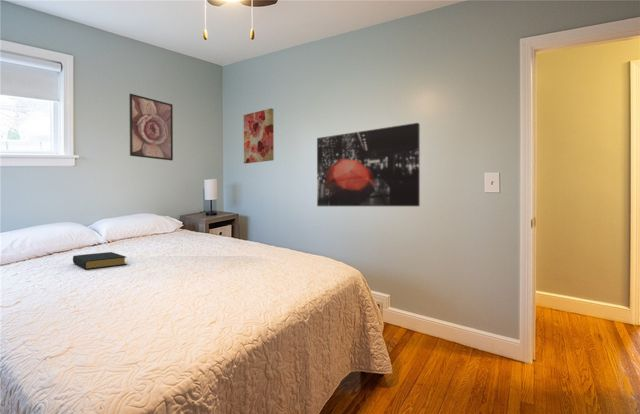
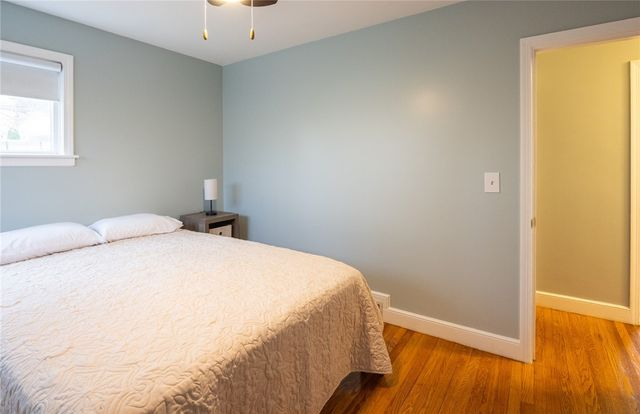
- wall art (258, 136)
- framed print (152, 128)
- wall art (363, 168)
- hardback book (99, 260)
